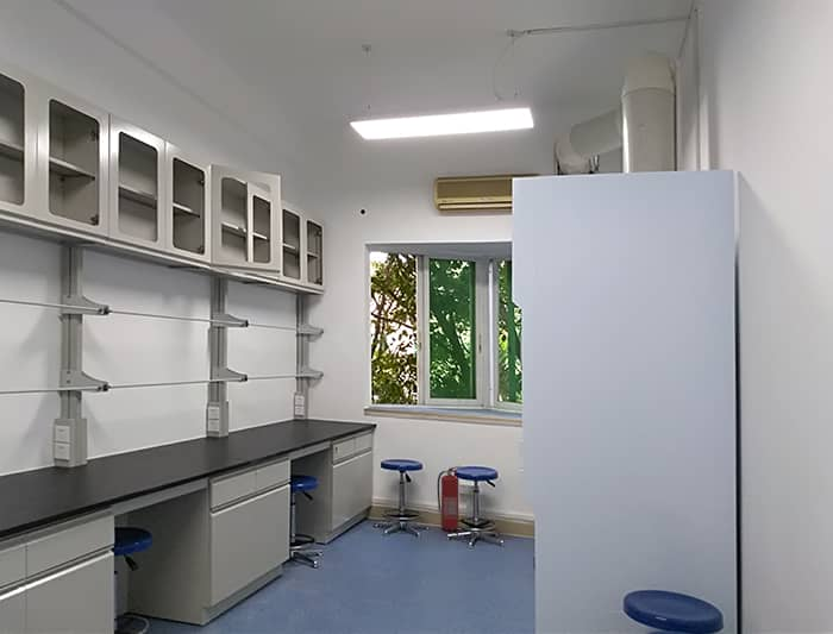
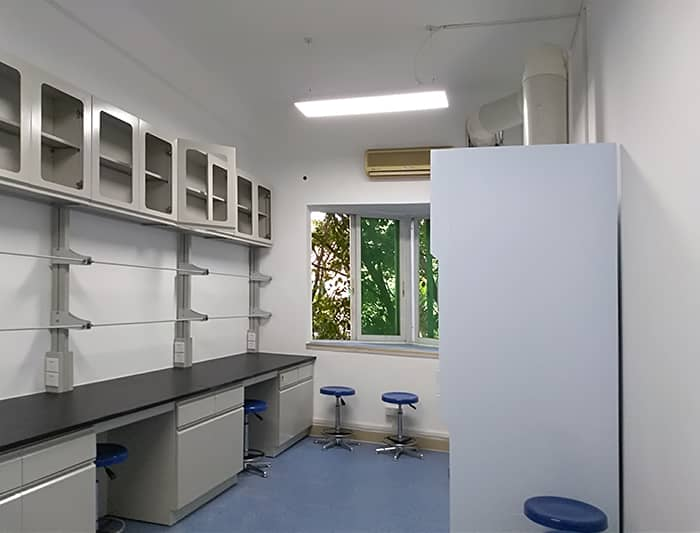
- fire extinguisher (449, 497)
